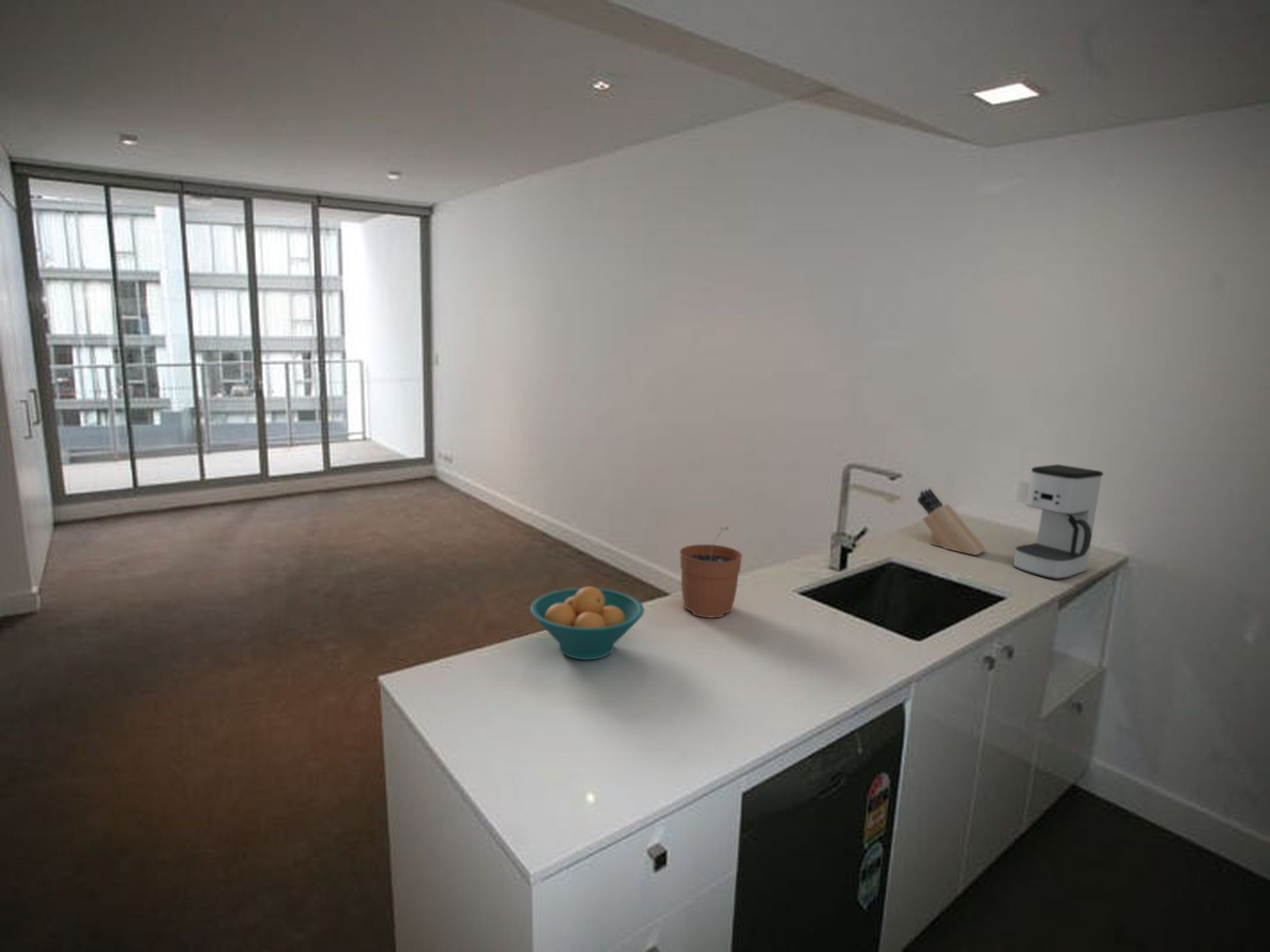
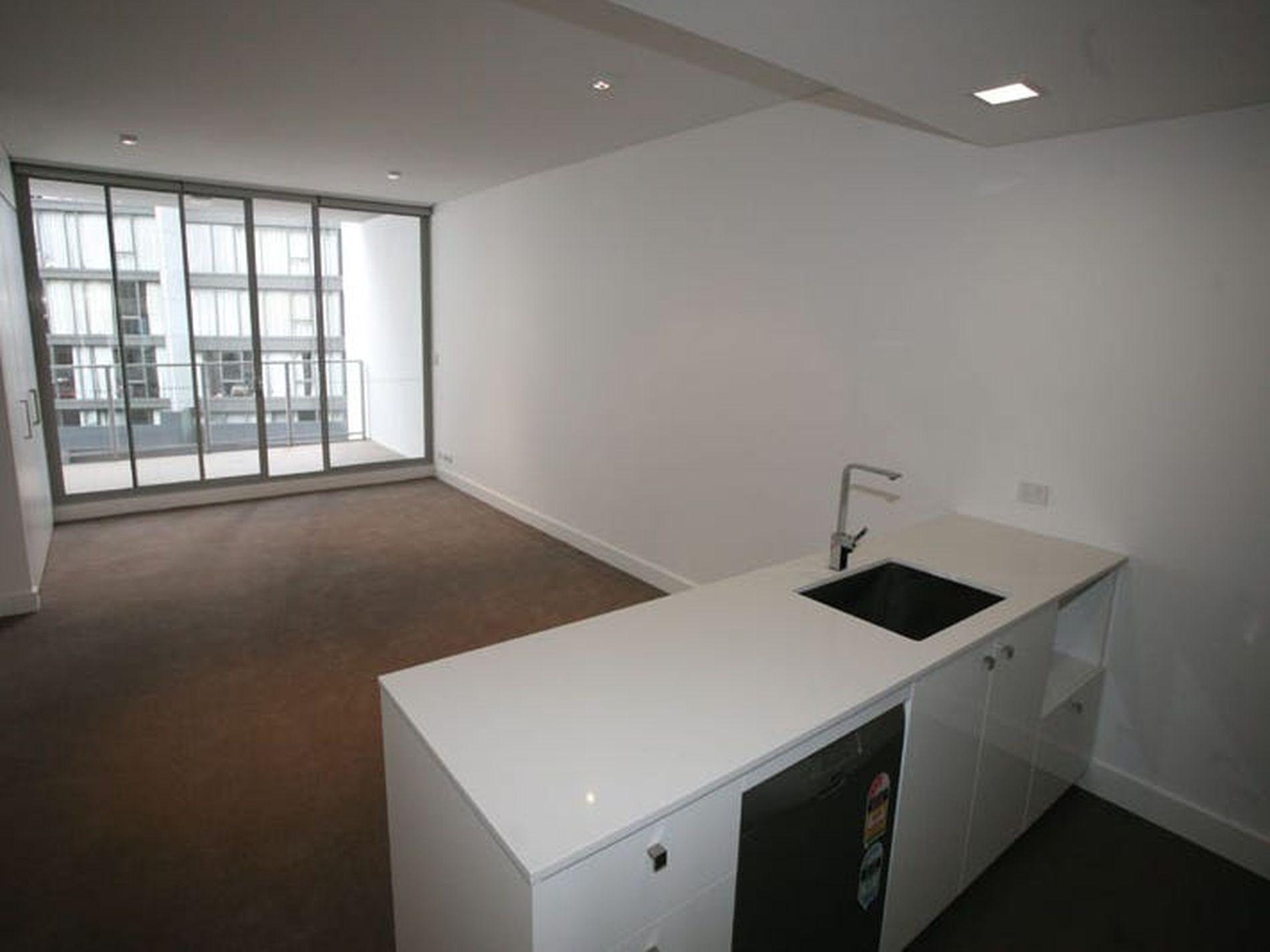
- knife block (950, 520)
- plant pot (710, 567)
- coffee maker (1060, 520)
- fruit bowl (587, 618)
